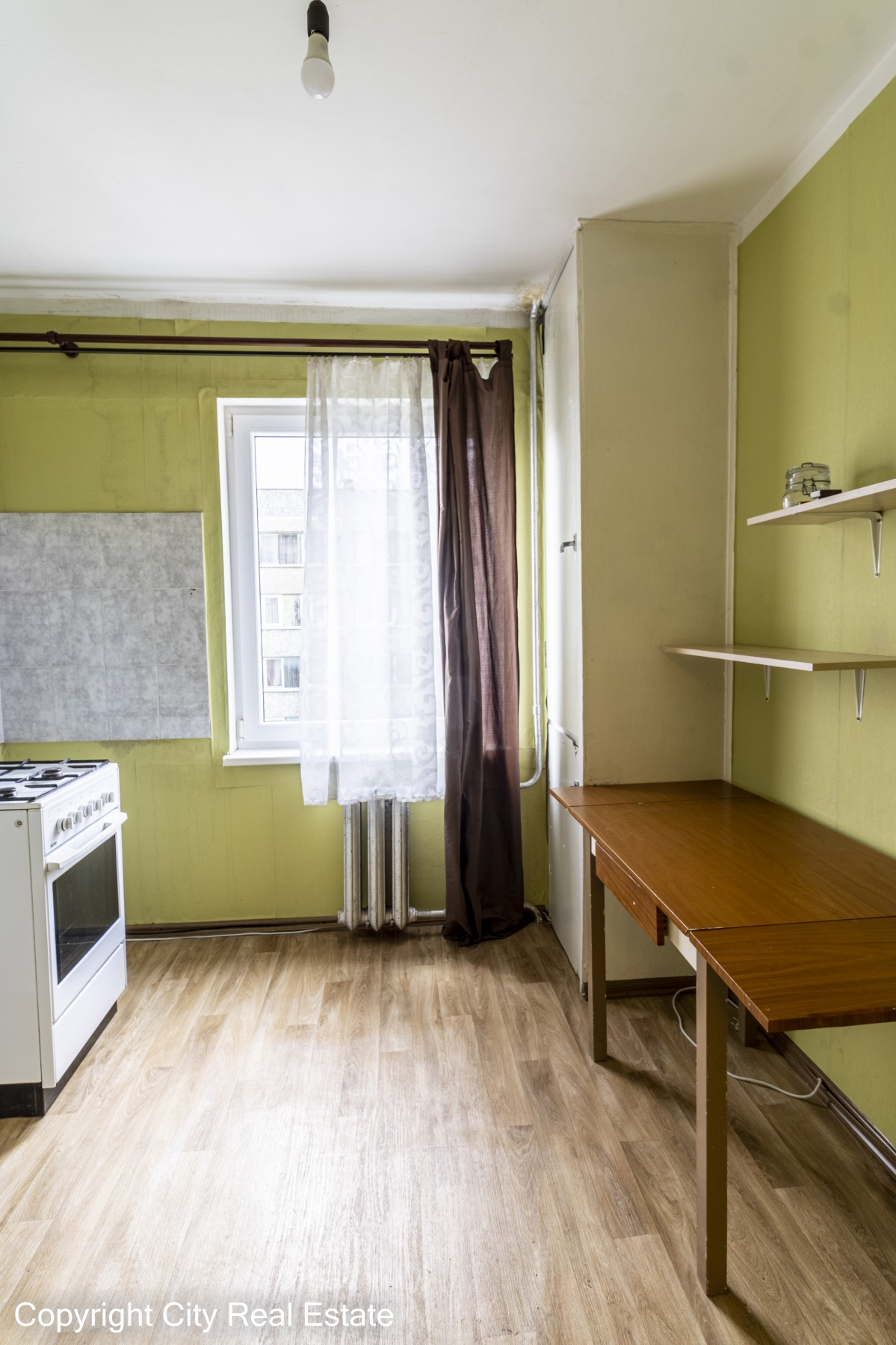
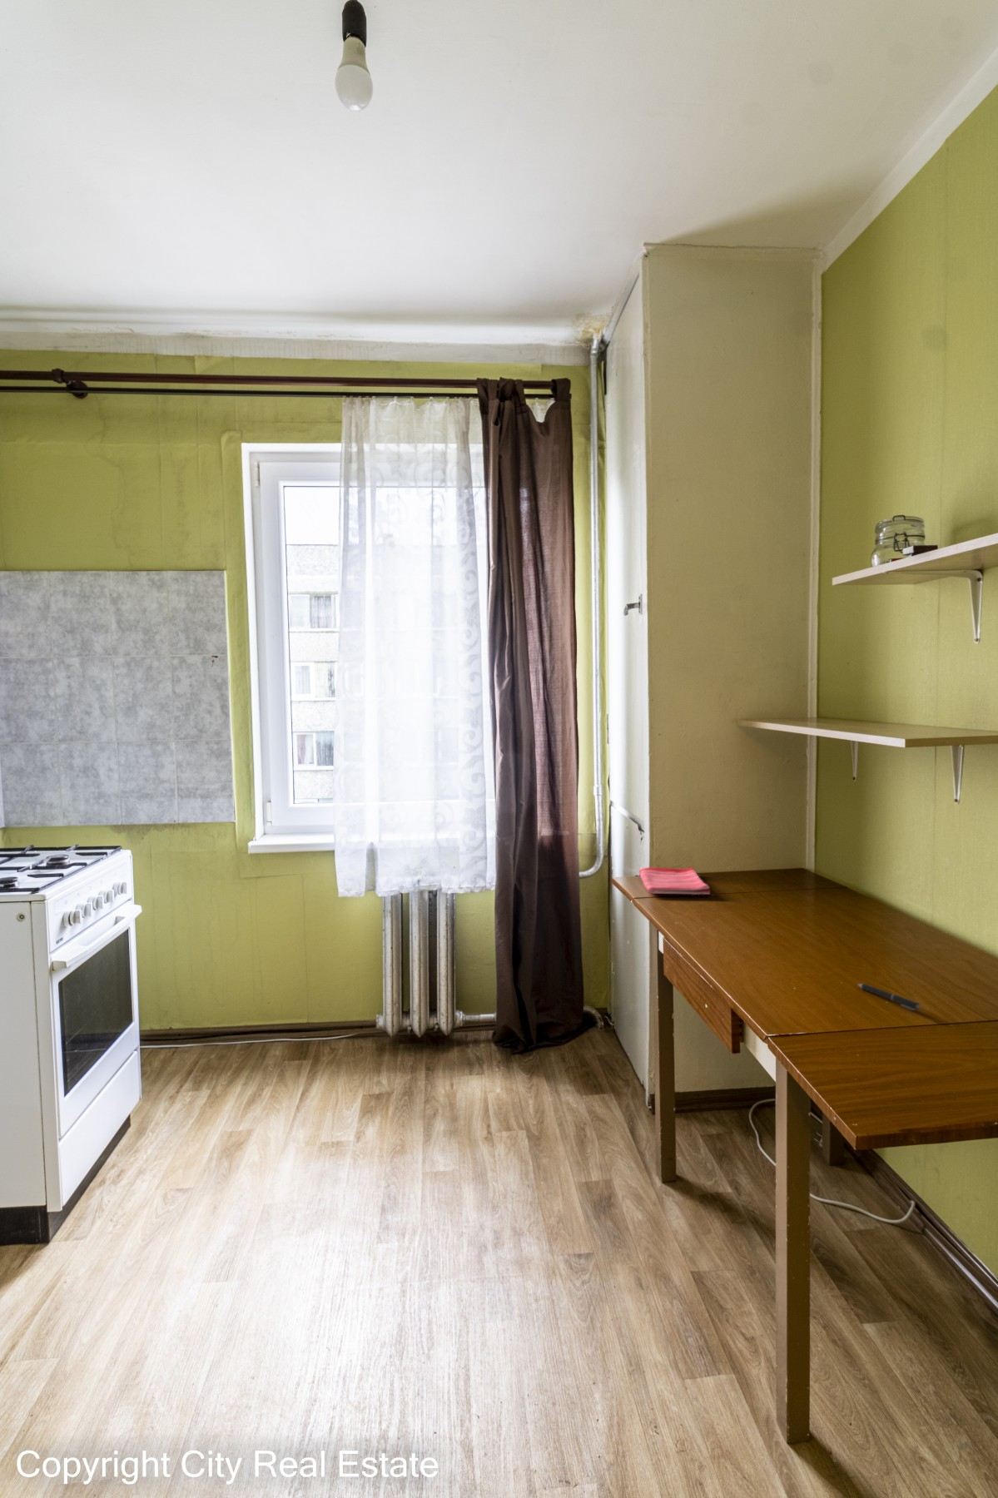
+ dish towel (673, 880)
+ pen (887, 995)
